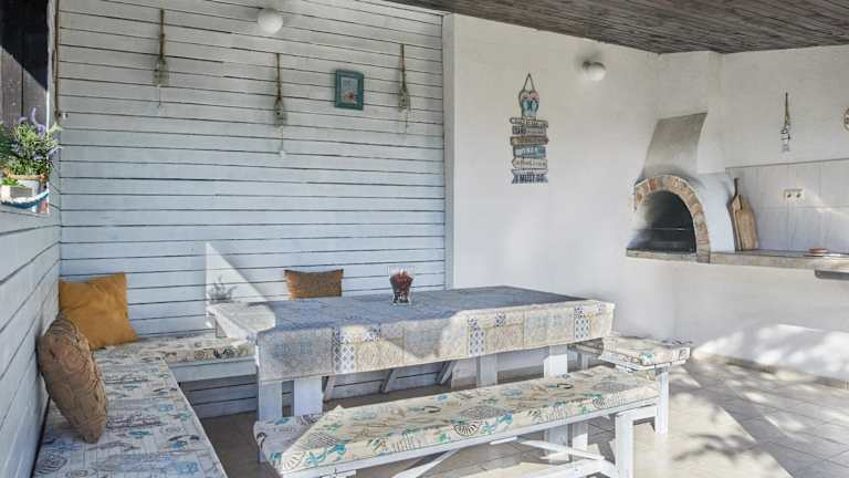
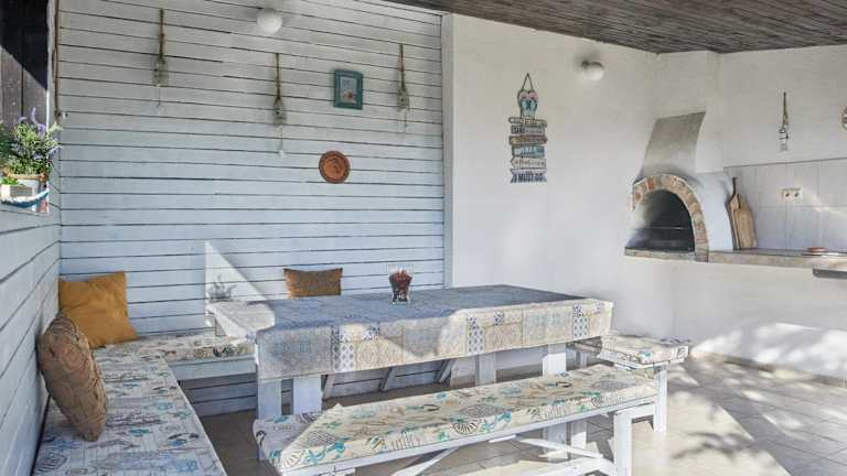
+ decorative plate (334, 166)
